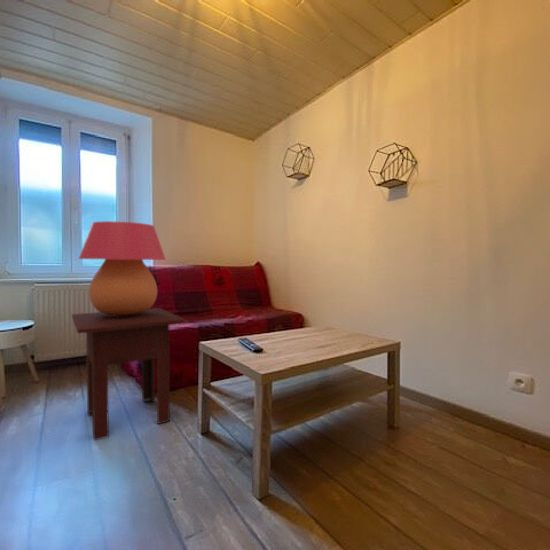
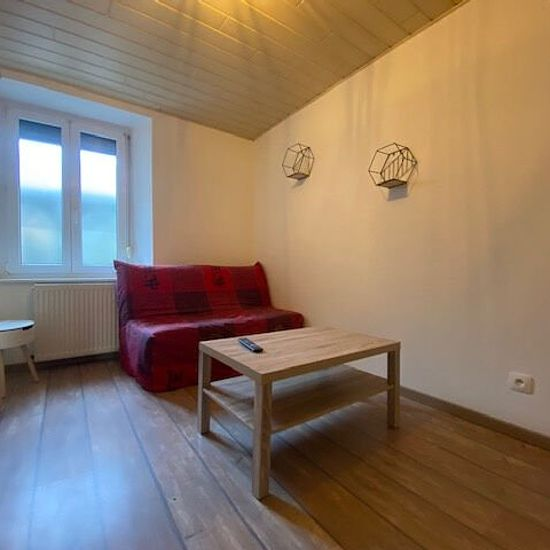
- table lamp (124, 269)
- side table (126, 362)
